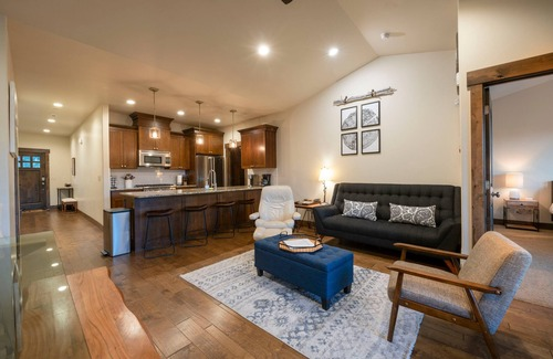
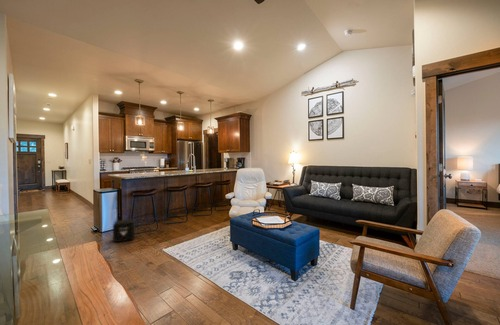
+ air purifier (124, 230)
